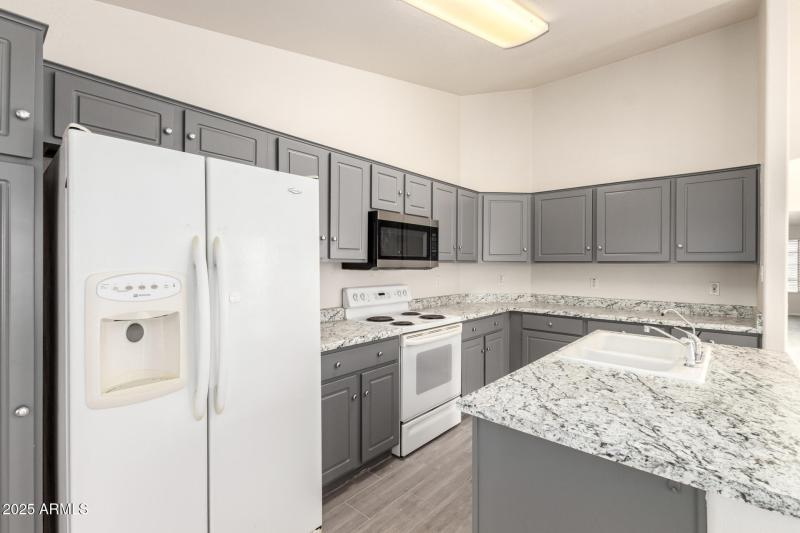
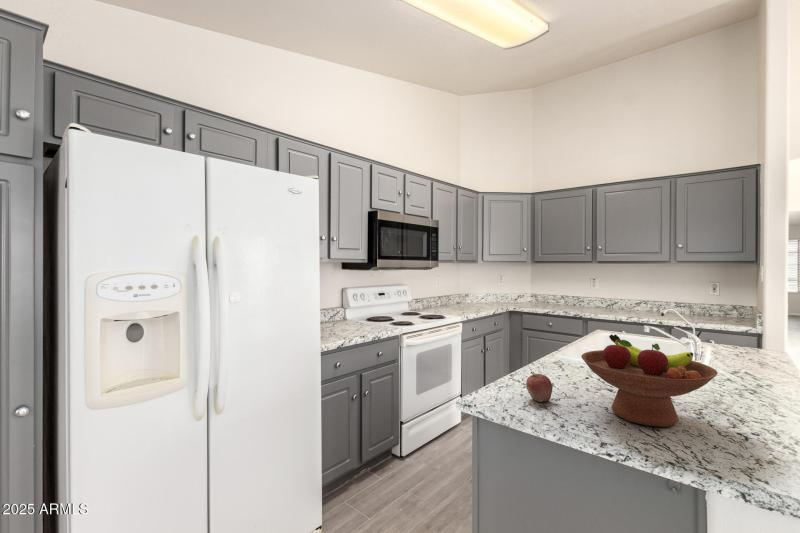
+ fruit bowl (643, 378)
+ fruit (538, 386)
